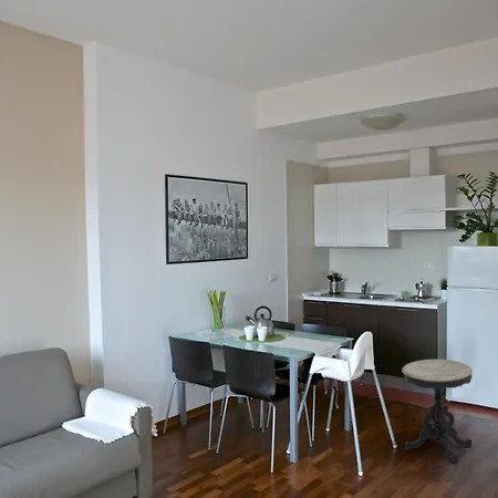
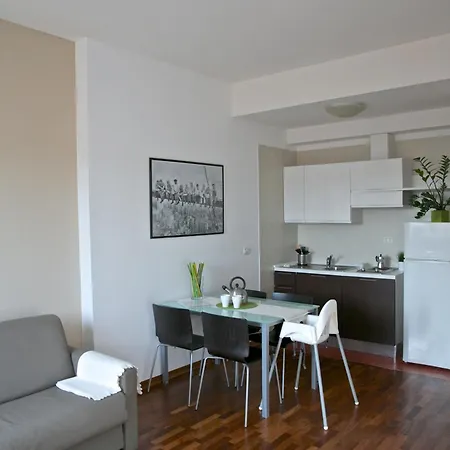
- side table (437, 407)
